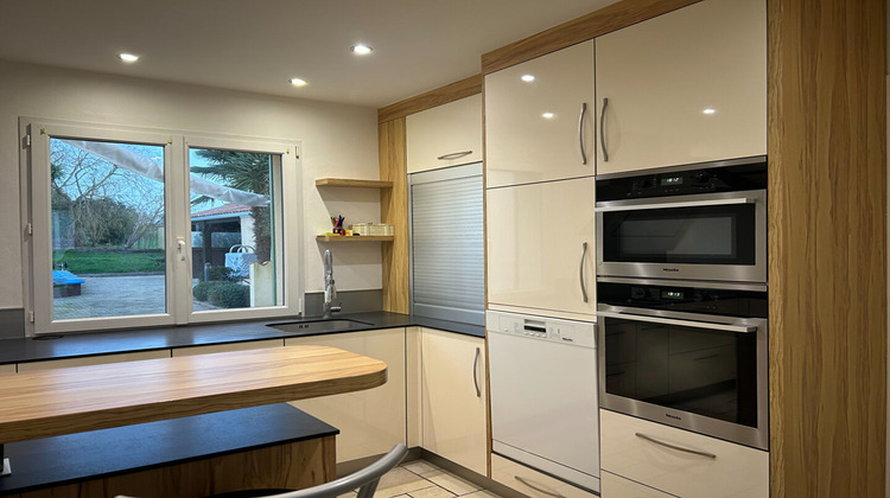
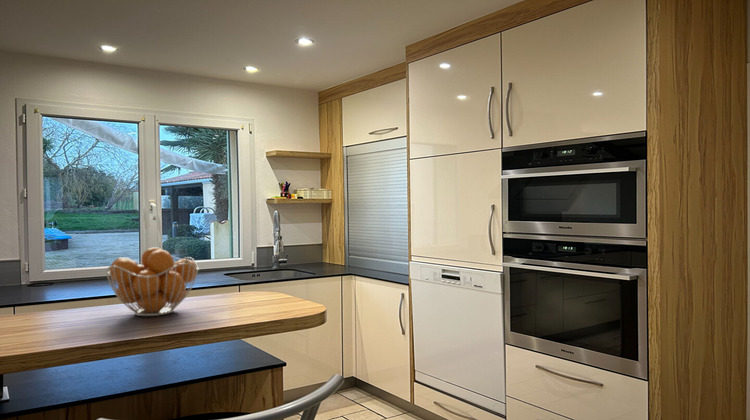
+ fruit basket (153, 280)
